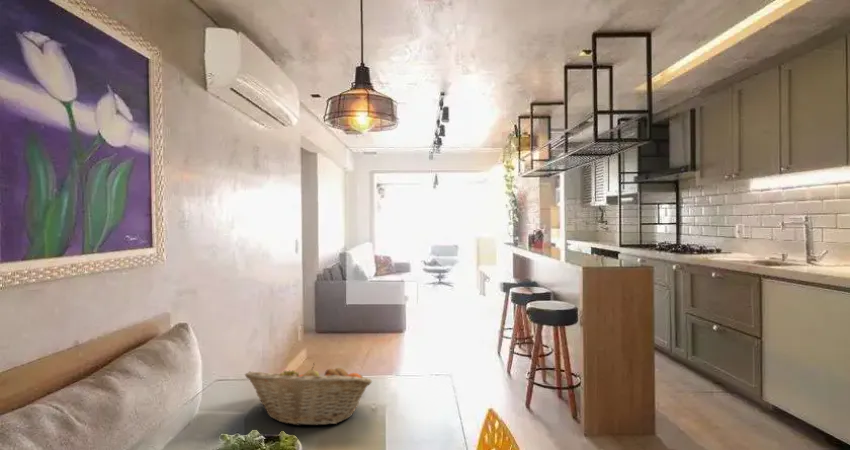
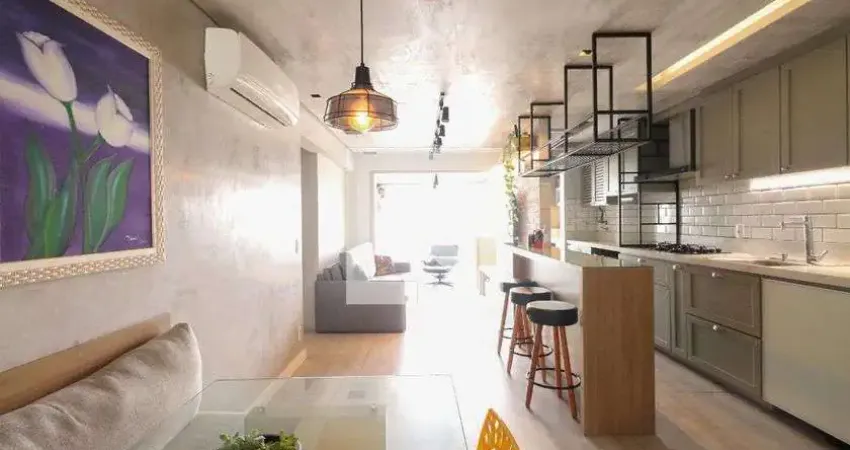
- fruit basket (309, 387)
